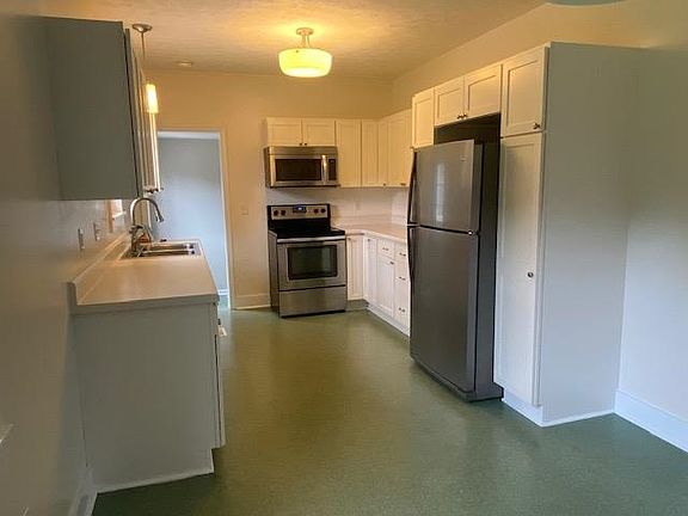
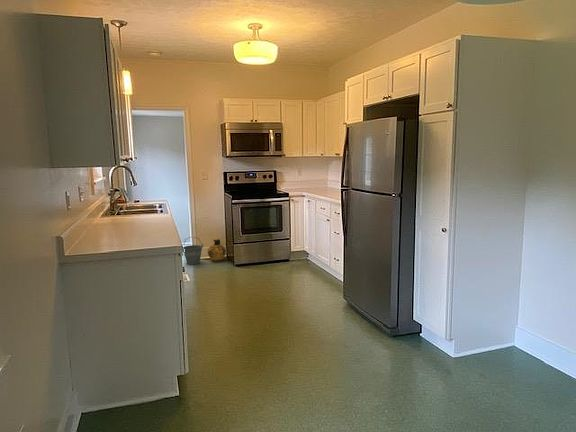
+ bucket (192, 249)
+ ceramic jug (216, 249)
